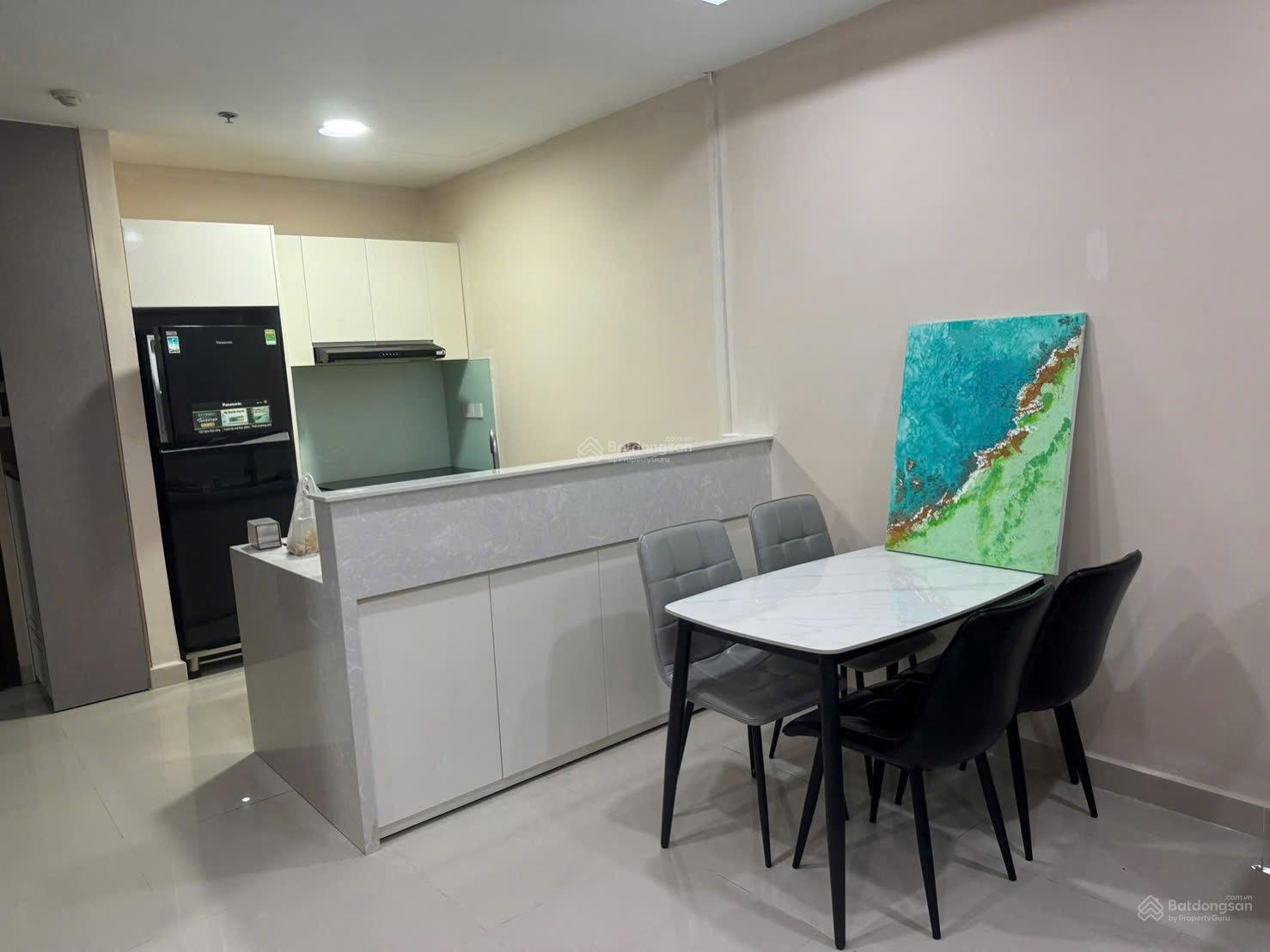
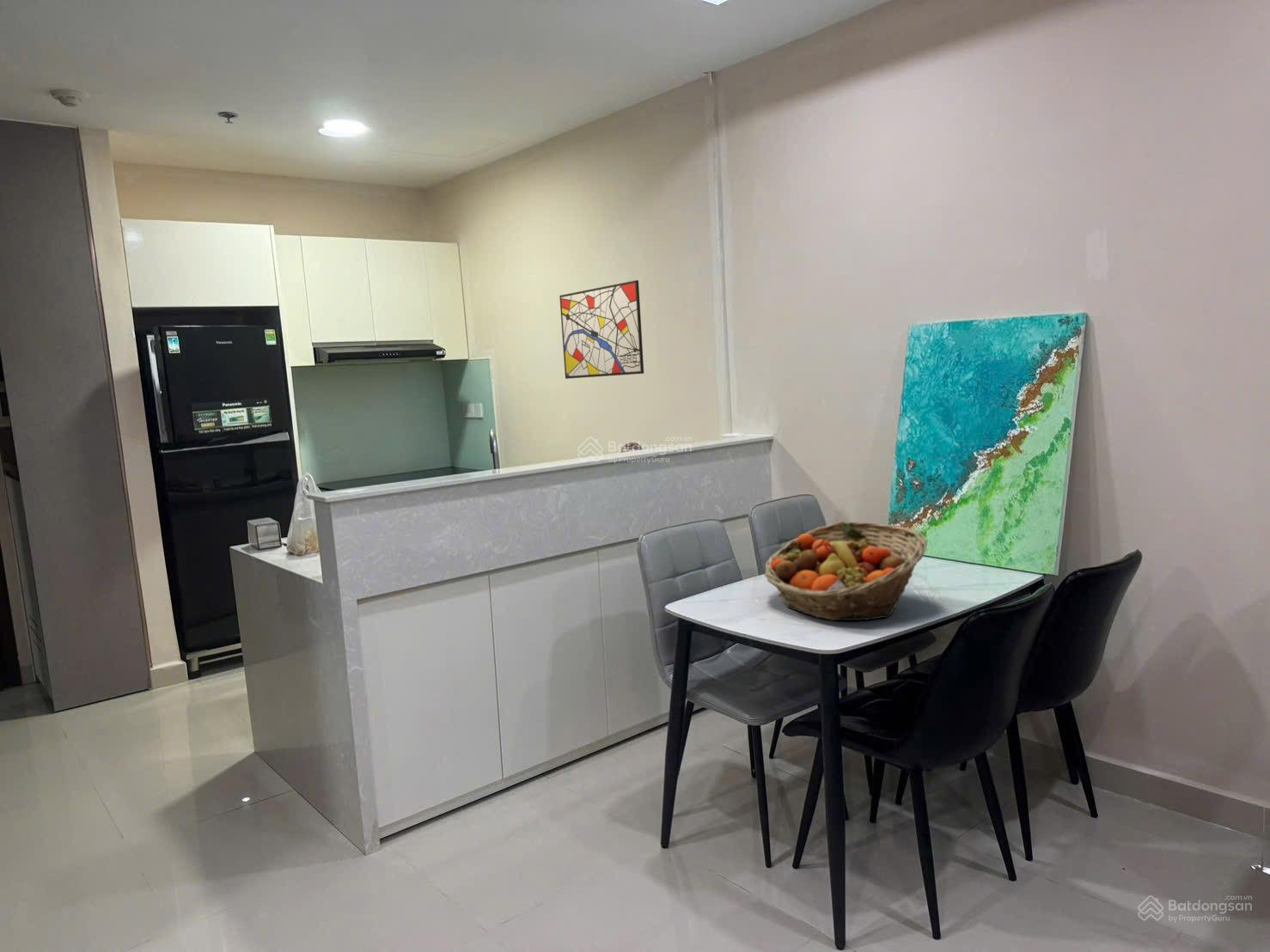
+ wall art (599, 333)
+ fruit basket (843, 568)
